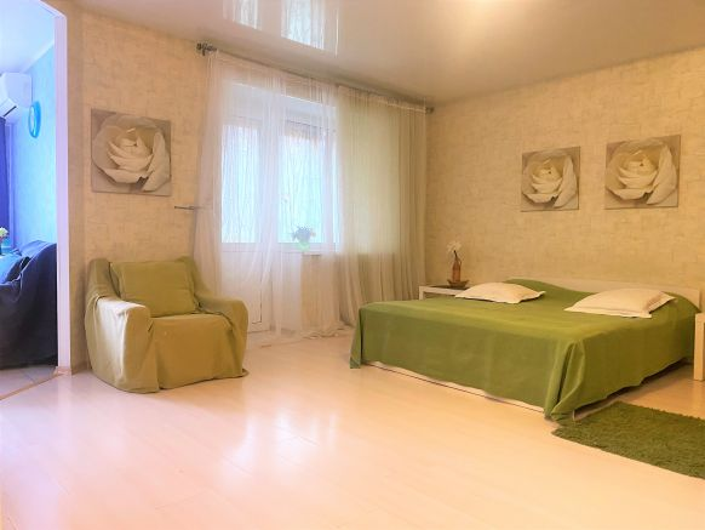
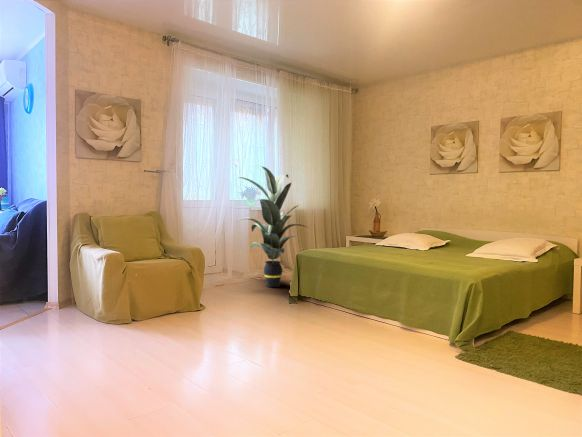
+ indoor plant (268, 226)
